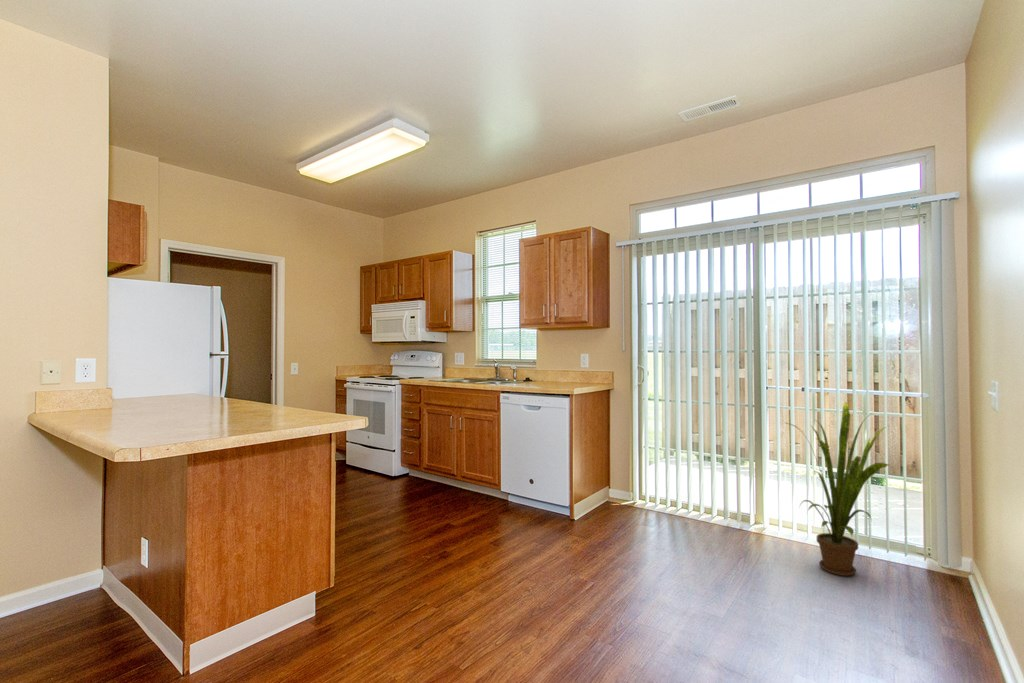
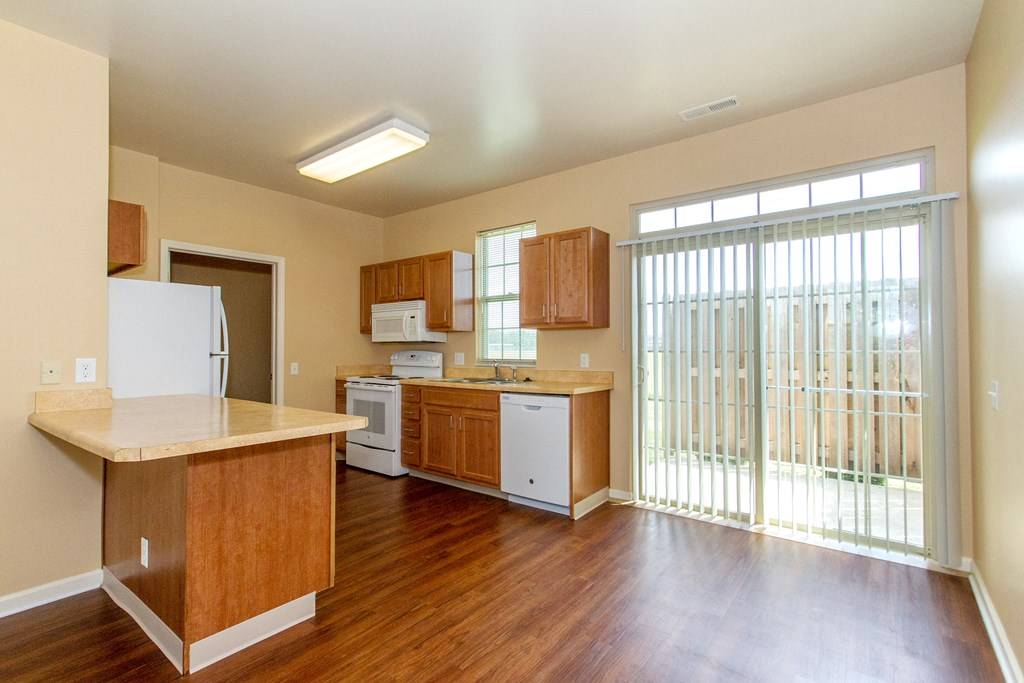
- house plant (833, 485)
